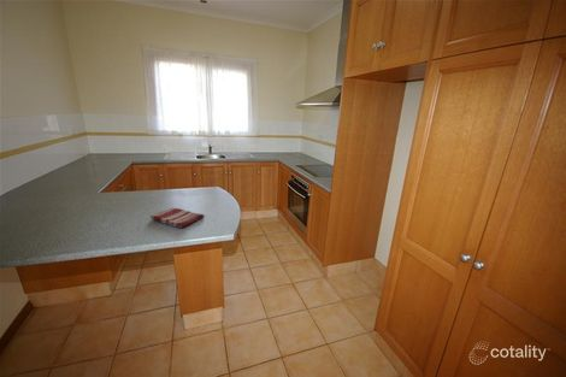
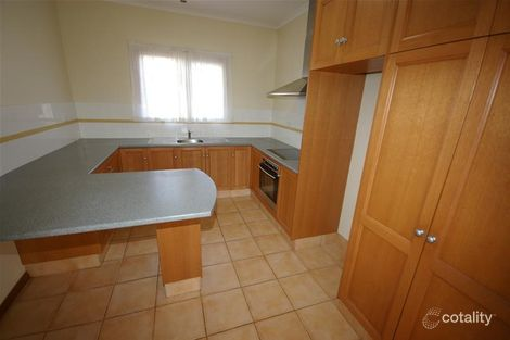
- dish towel (177, 216)
